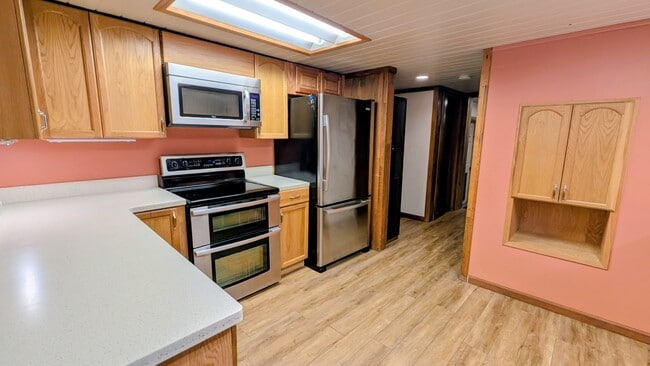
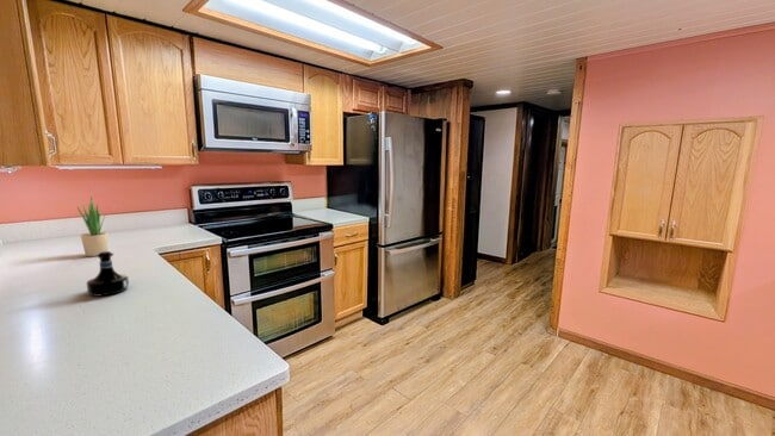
+ potted plant (93, 225)
+ tequila bottle (106, 272)
